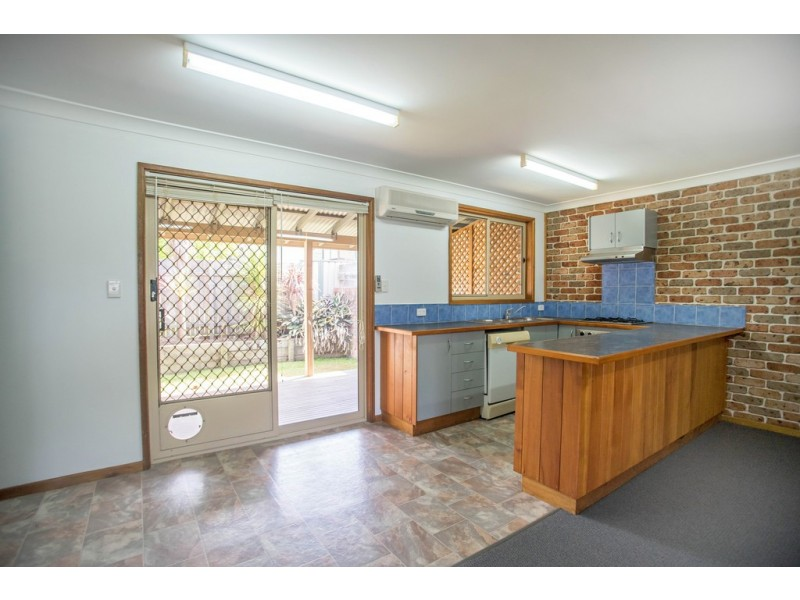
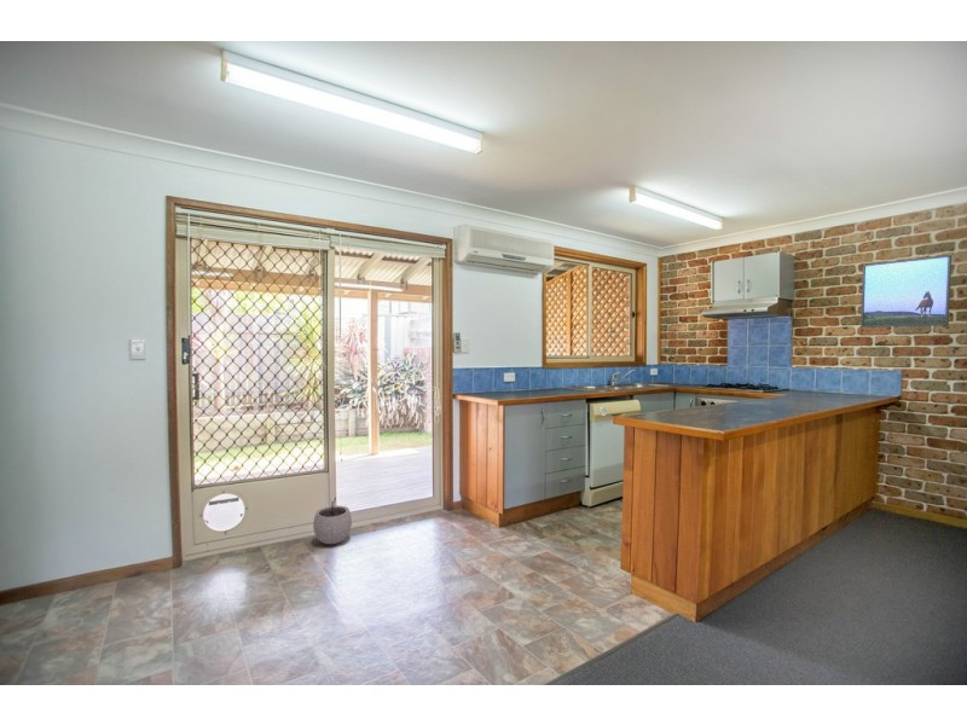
+ plant pot (332, 520)
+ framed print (903, 292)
